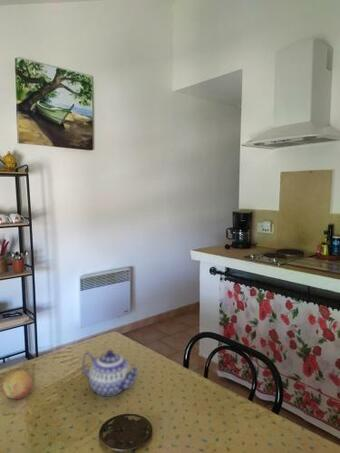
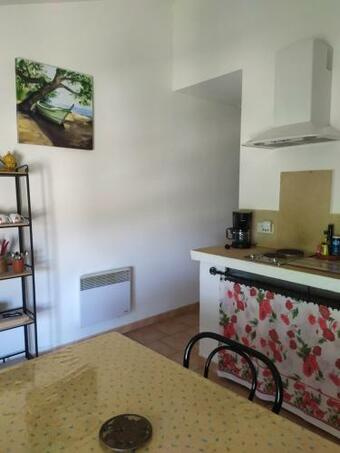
- teapot (109, 369)
- fruit (17, 383)
